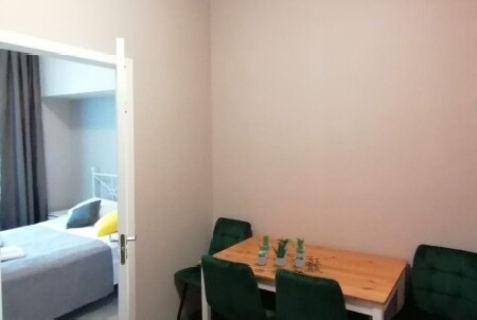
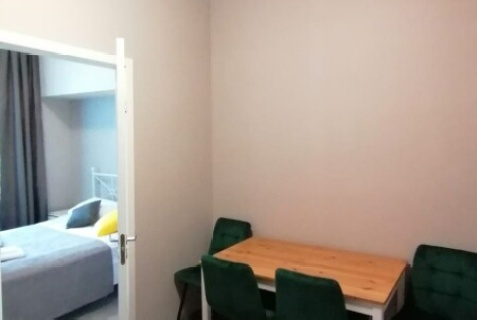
- succulent plant (287, 248)
